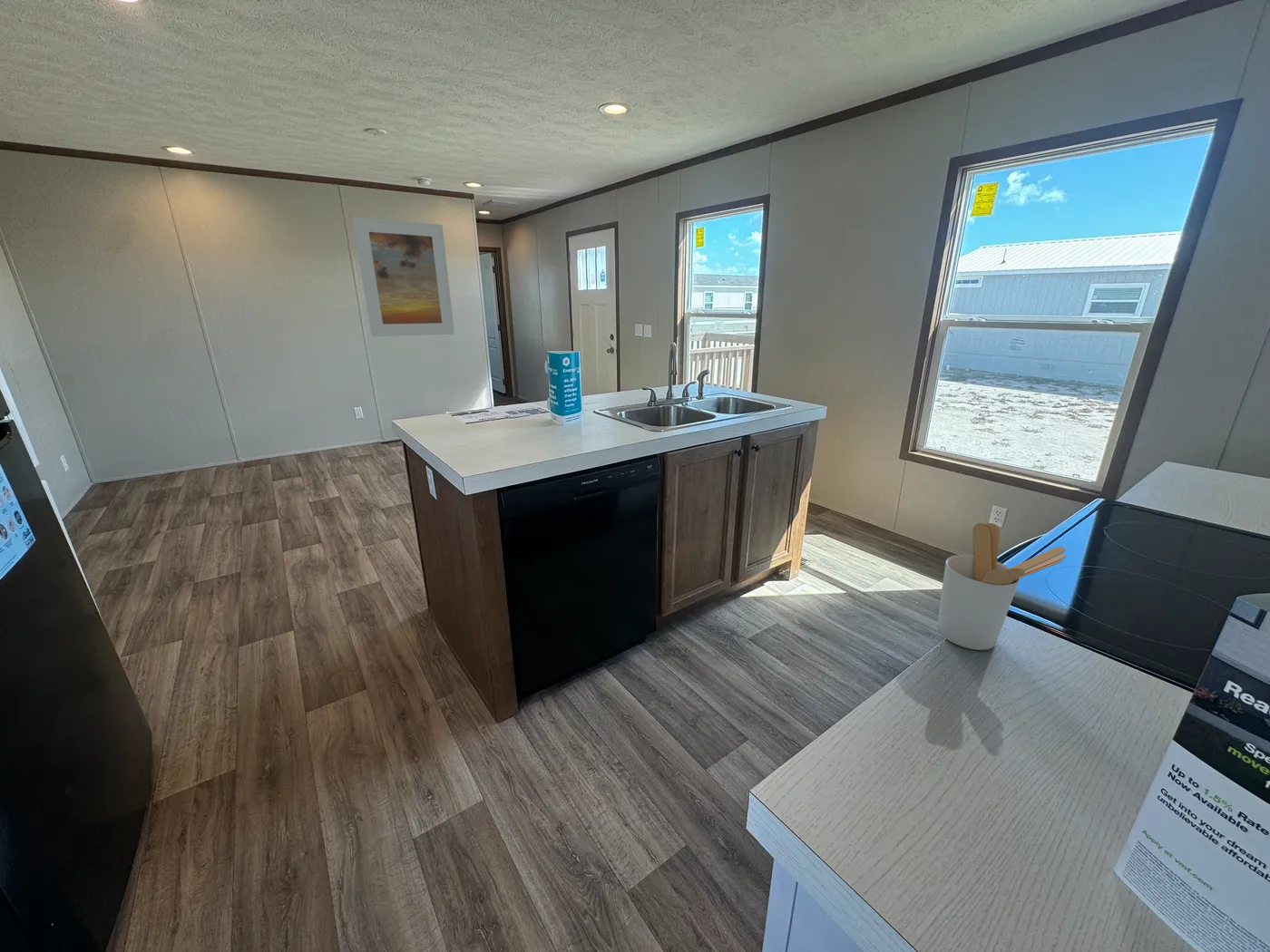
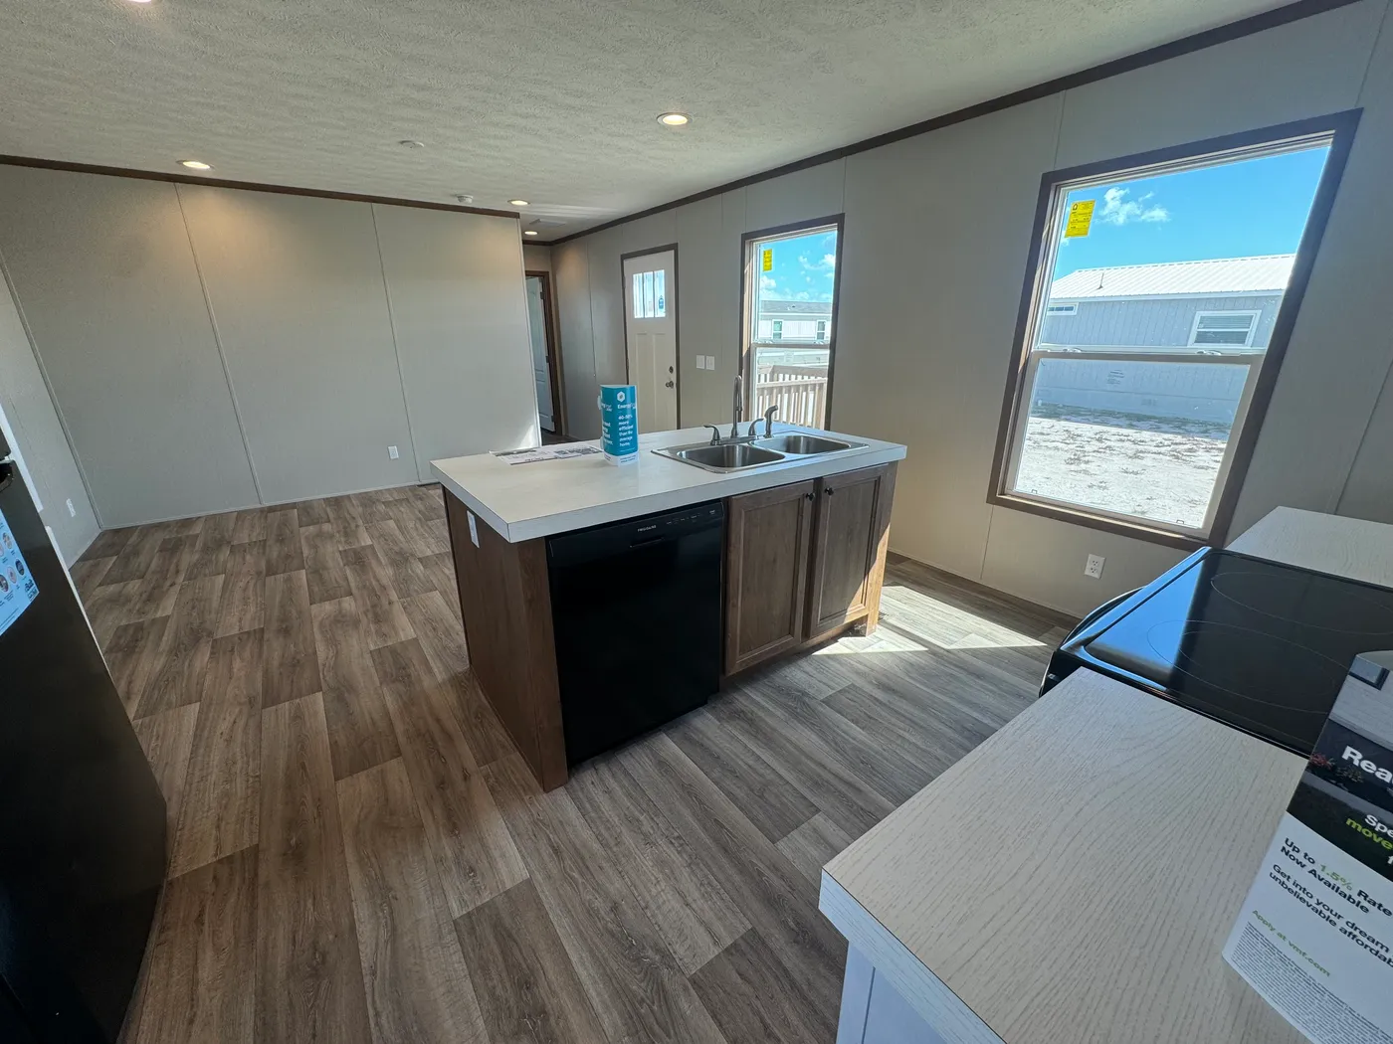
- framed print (407, 279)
- utensil holder (997, 590)
